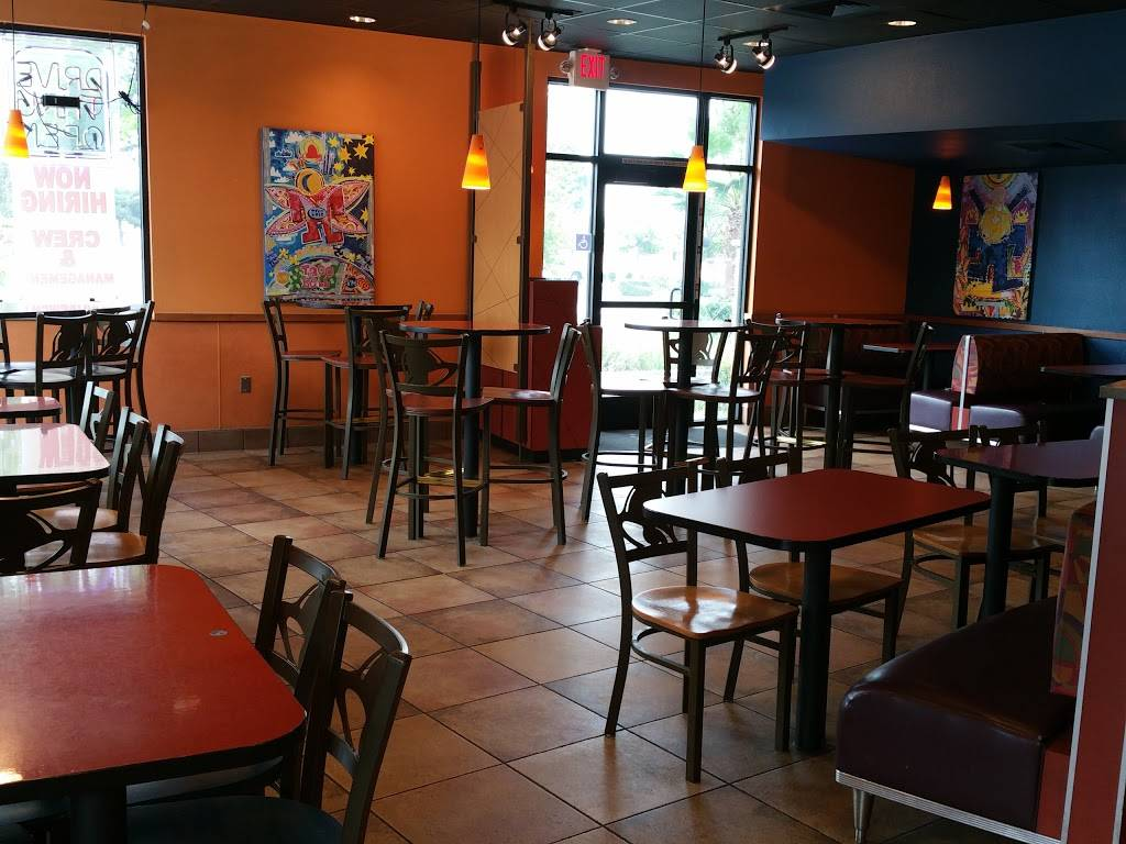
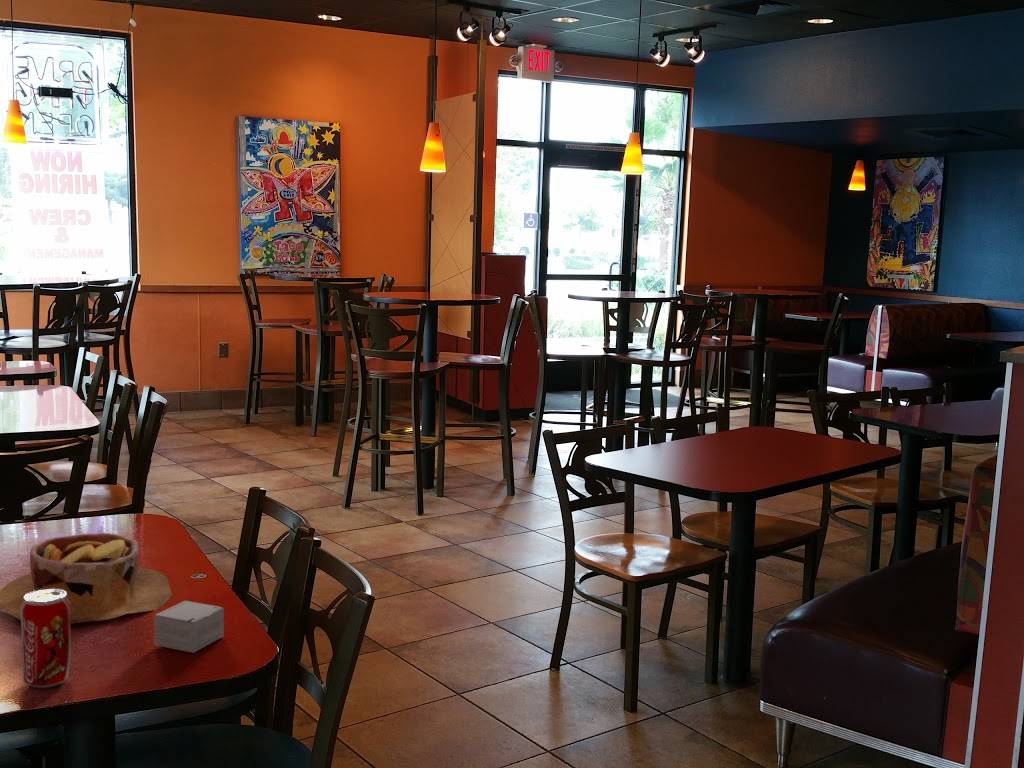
+ beverage can (46, 638)
+ bowl (86, 568)
+ small box (189, 625)
